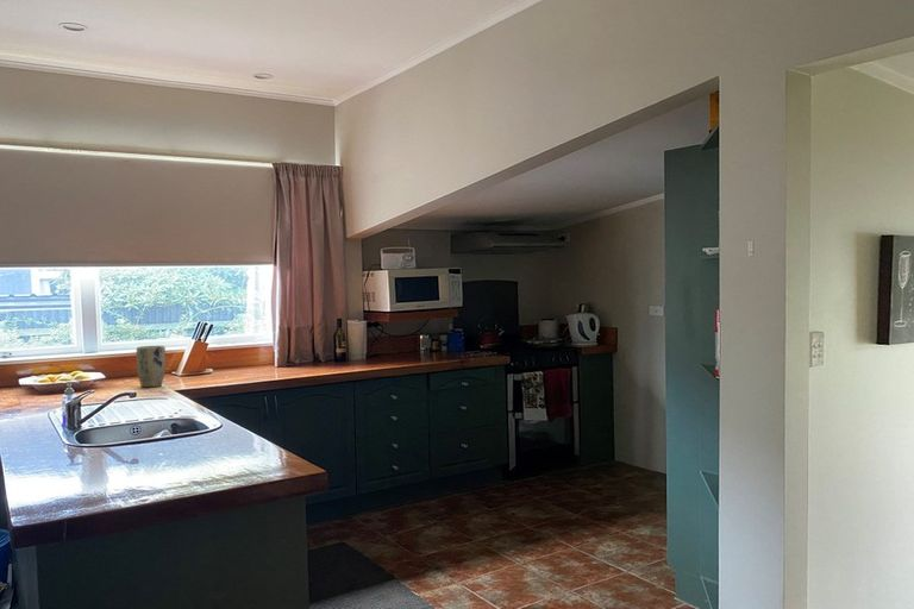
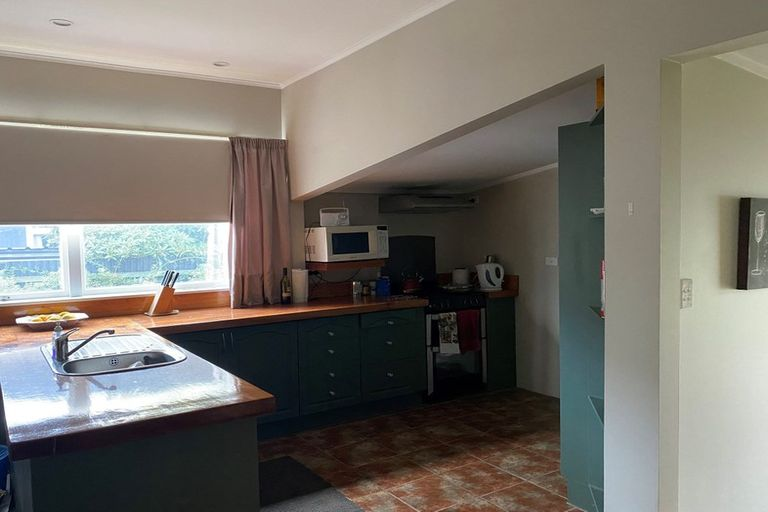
- plant pot (151, 365)
